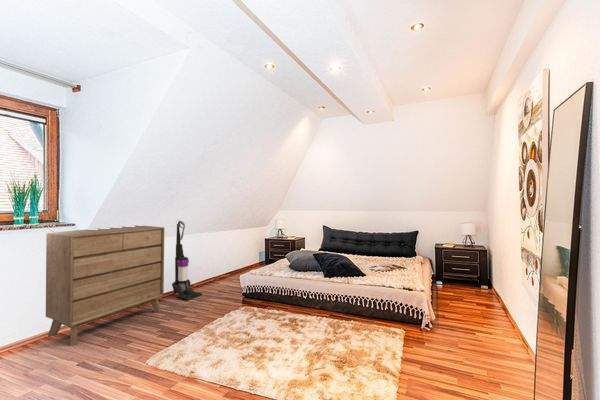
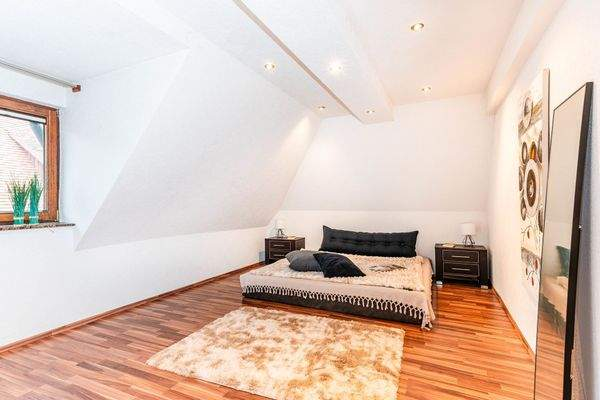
- vacuum cleaner (184, 258)
- dresser (110, 276)
